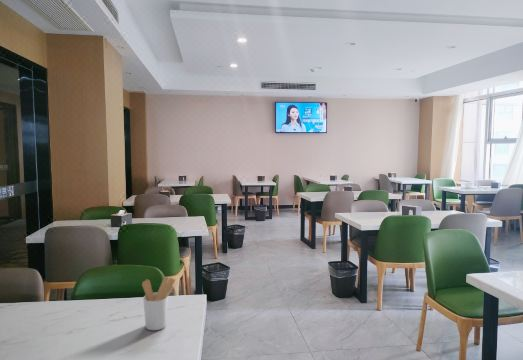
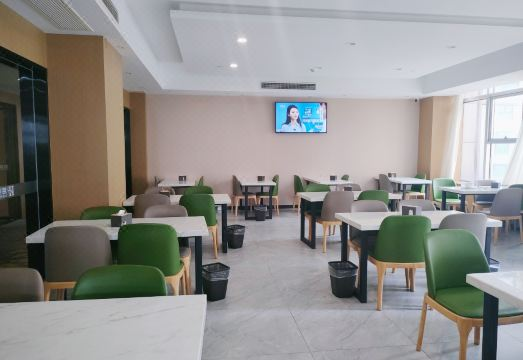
- utensil holder (160, 301)
